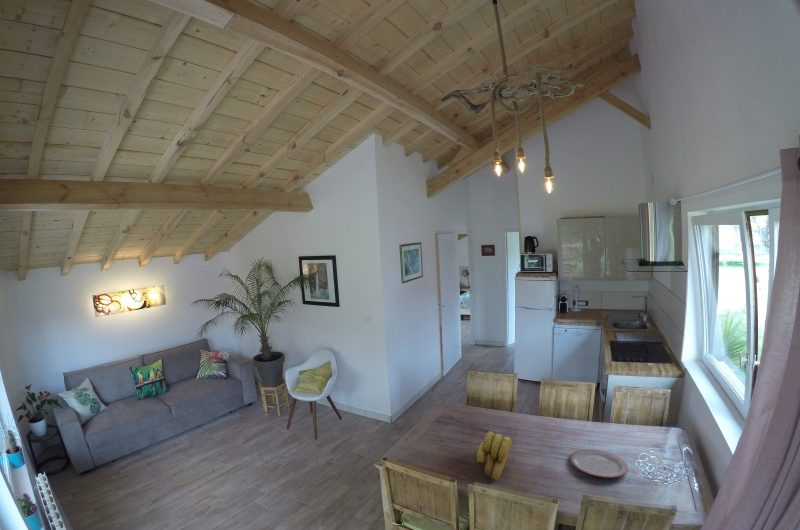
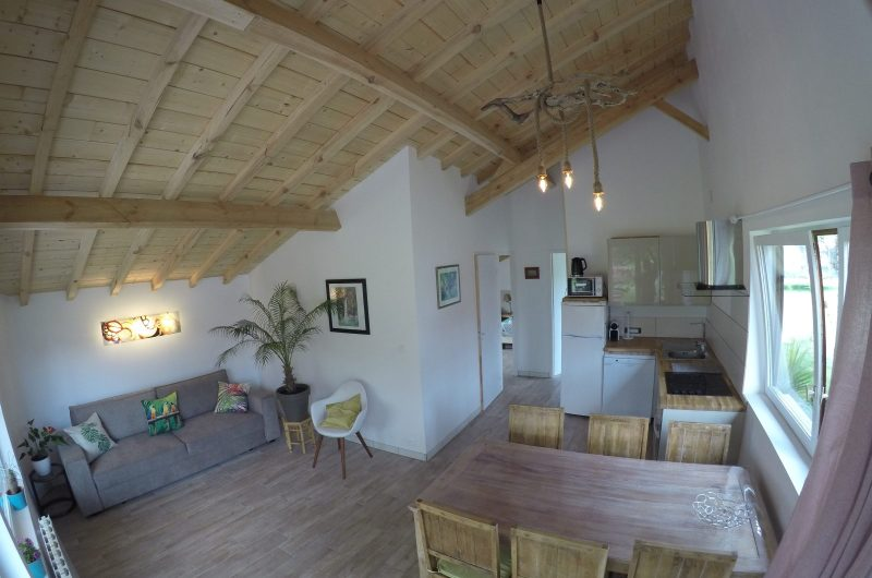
- plate (598, 464)
- banana bunch (494, 452)
